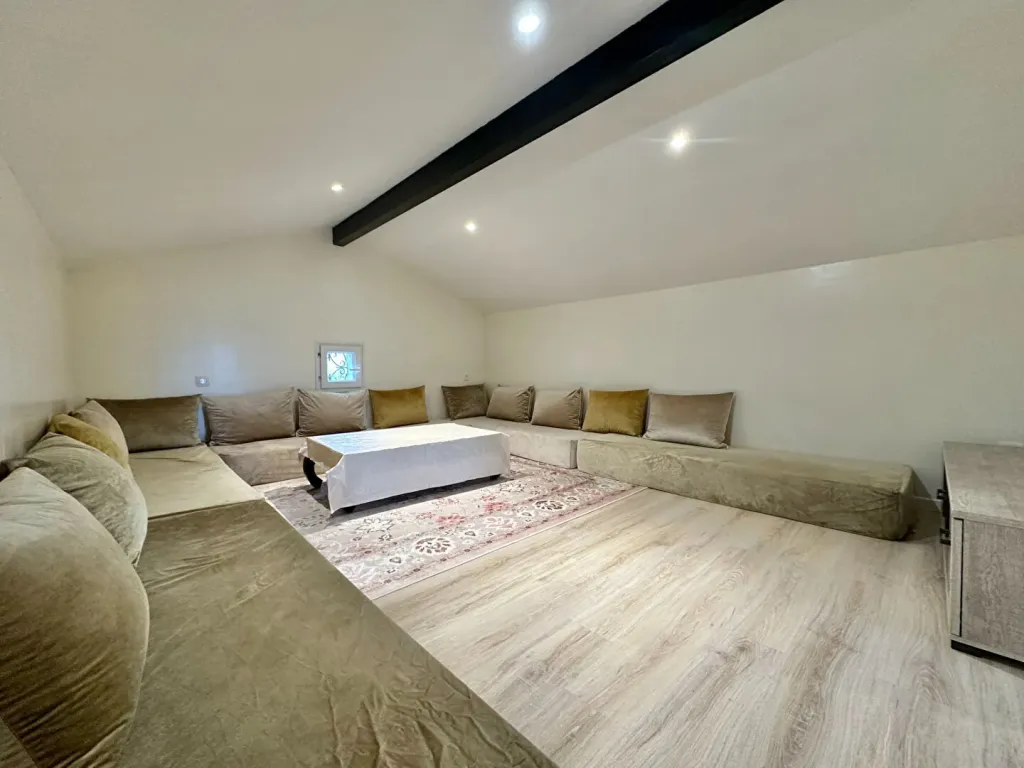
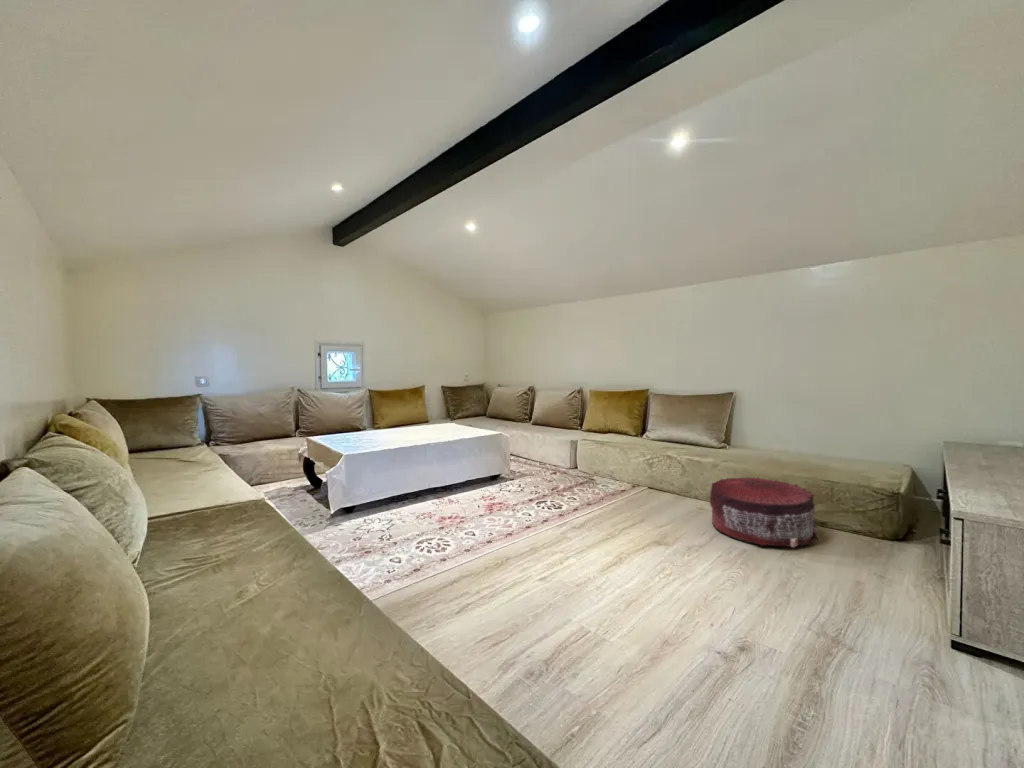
+ pouf (761, 506)
